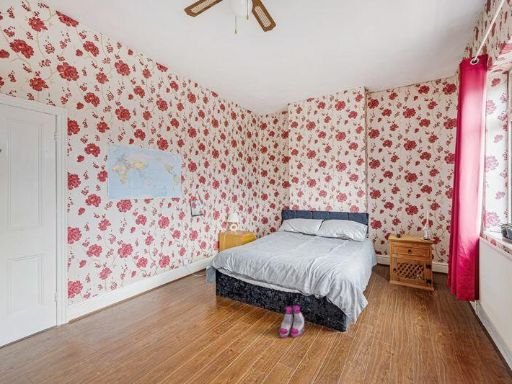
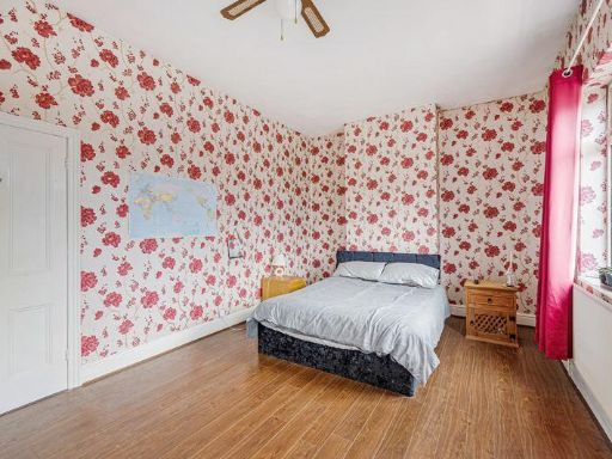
- boots (292, 319)
